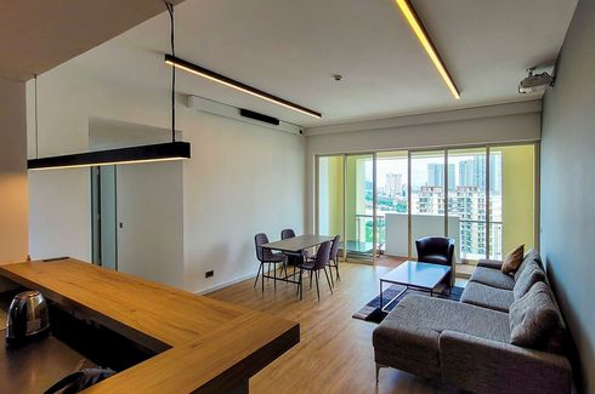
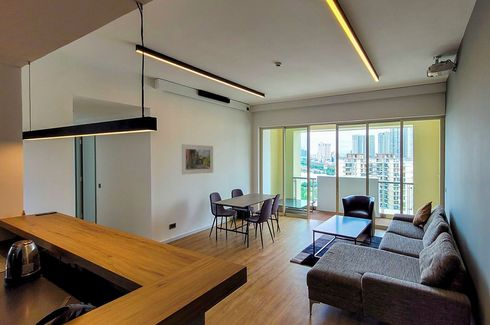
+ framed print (198, 159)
